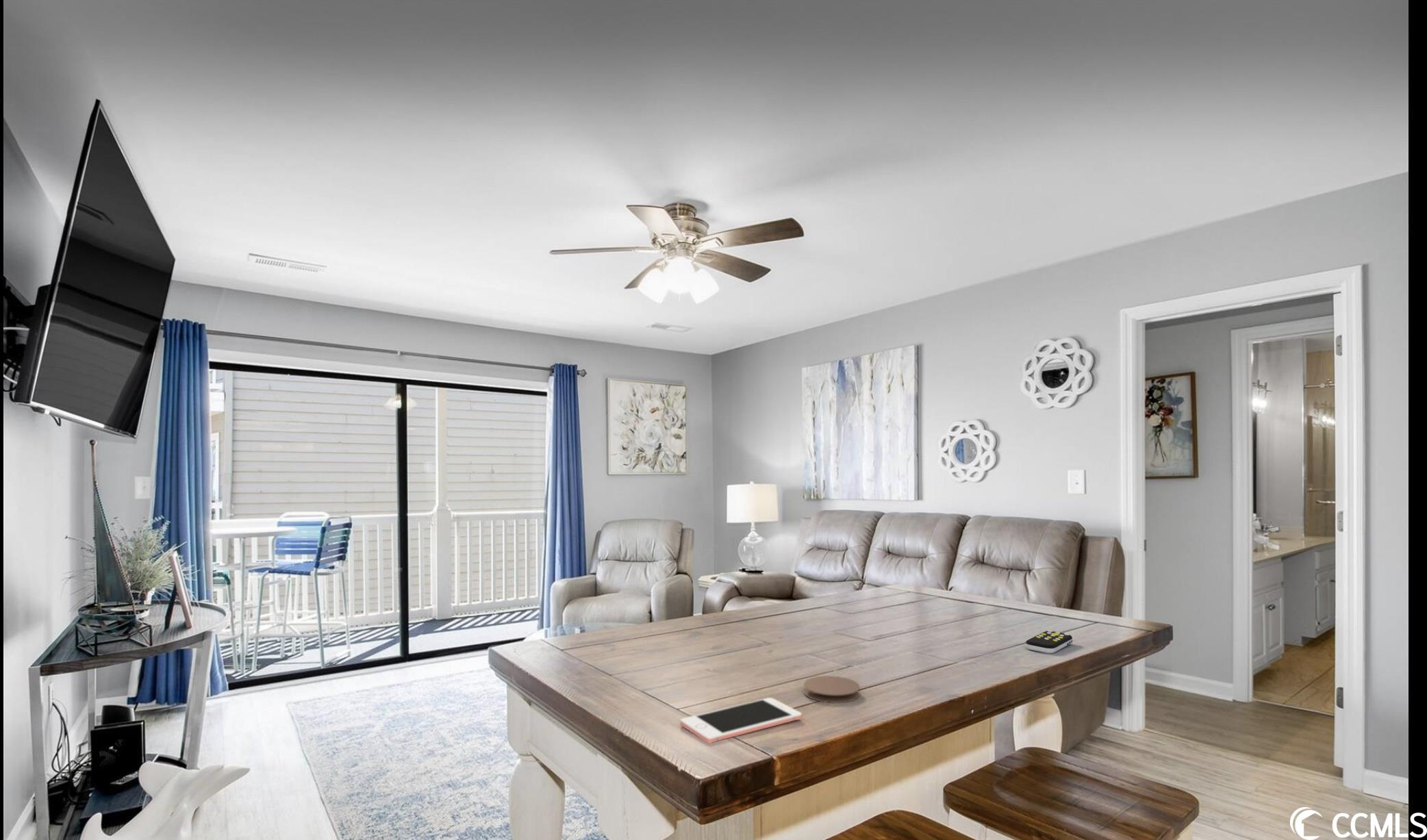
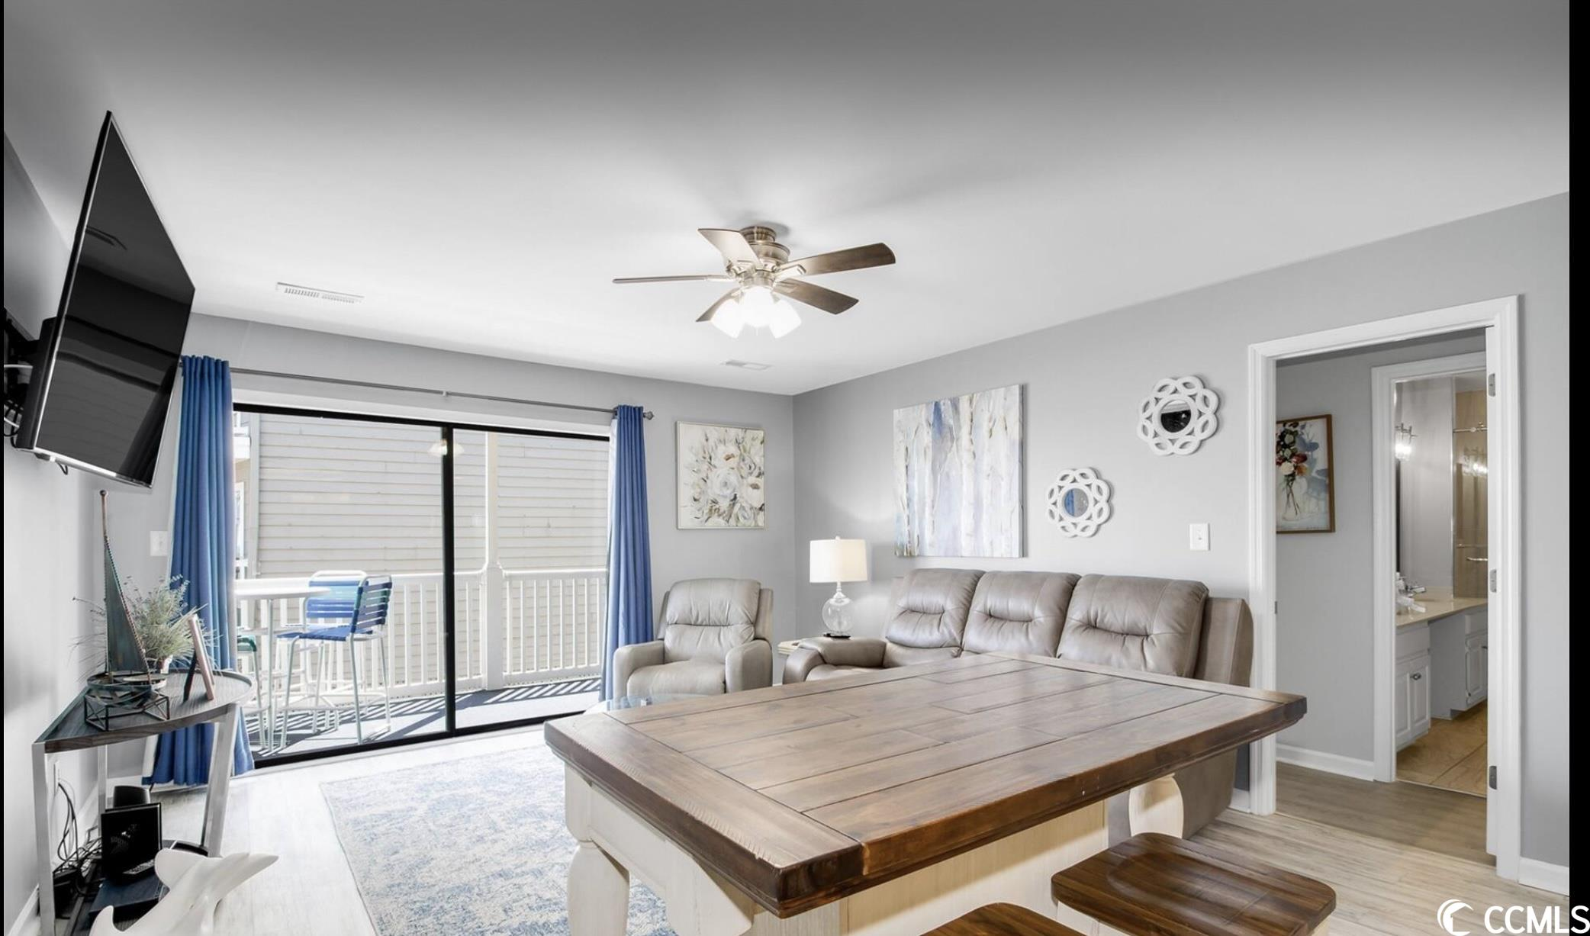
- remote control (1049, 641)
- cell phone (742, 719)
- coaster (831, 689)
